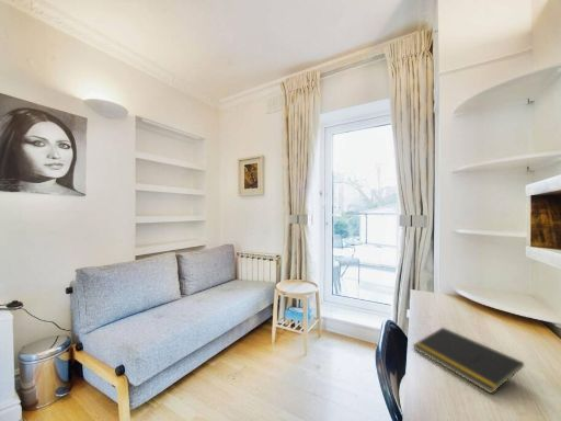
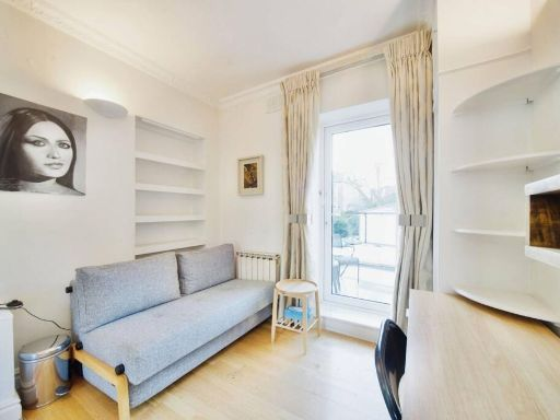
- notepad (462, 354)
